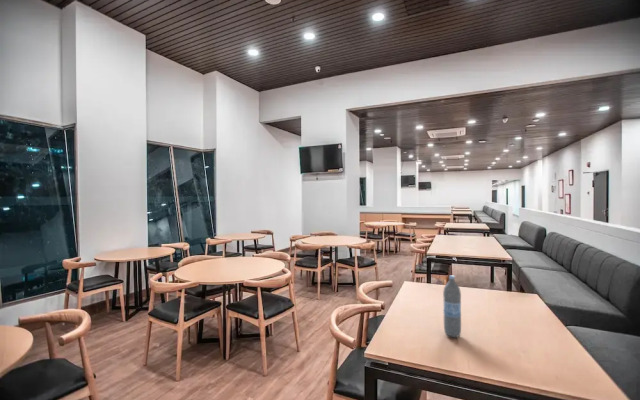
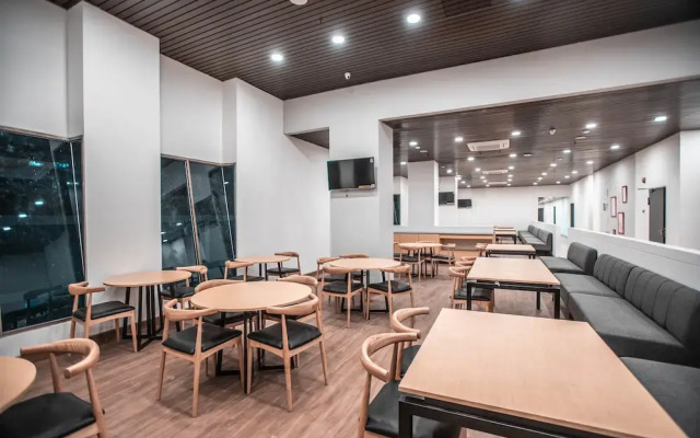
- water bottle (452, 305)
